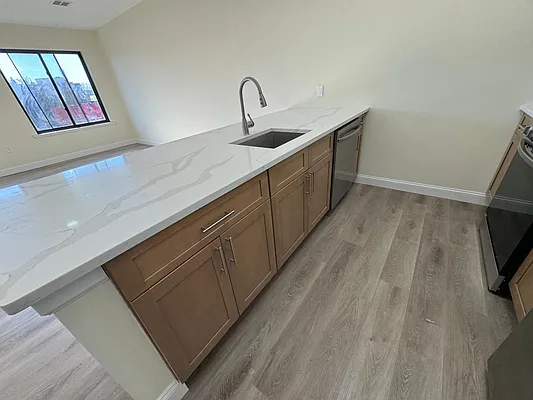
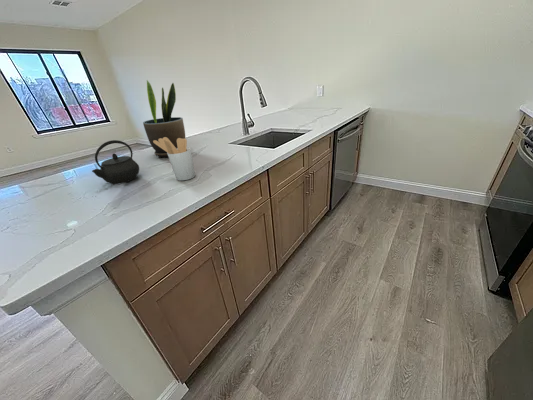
+ utensil holder (175, 157)
+ potted plant (162, 118)
+ kettle (114, 162)
